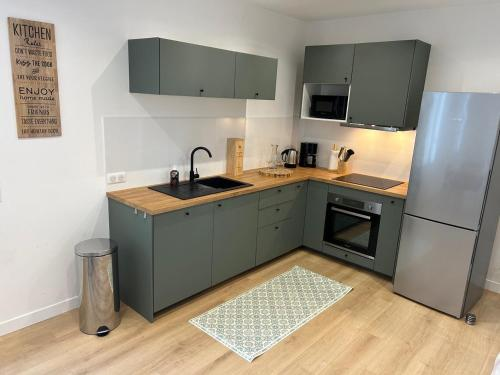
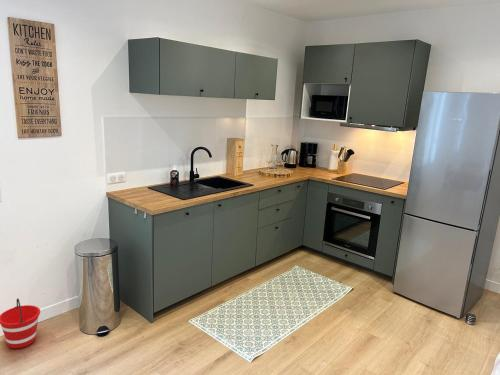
+ bucket (20, 321)
